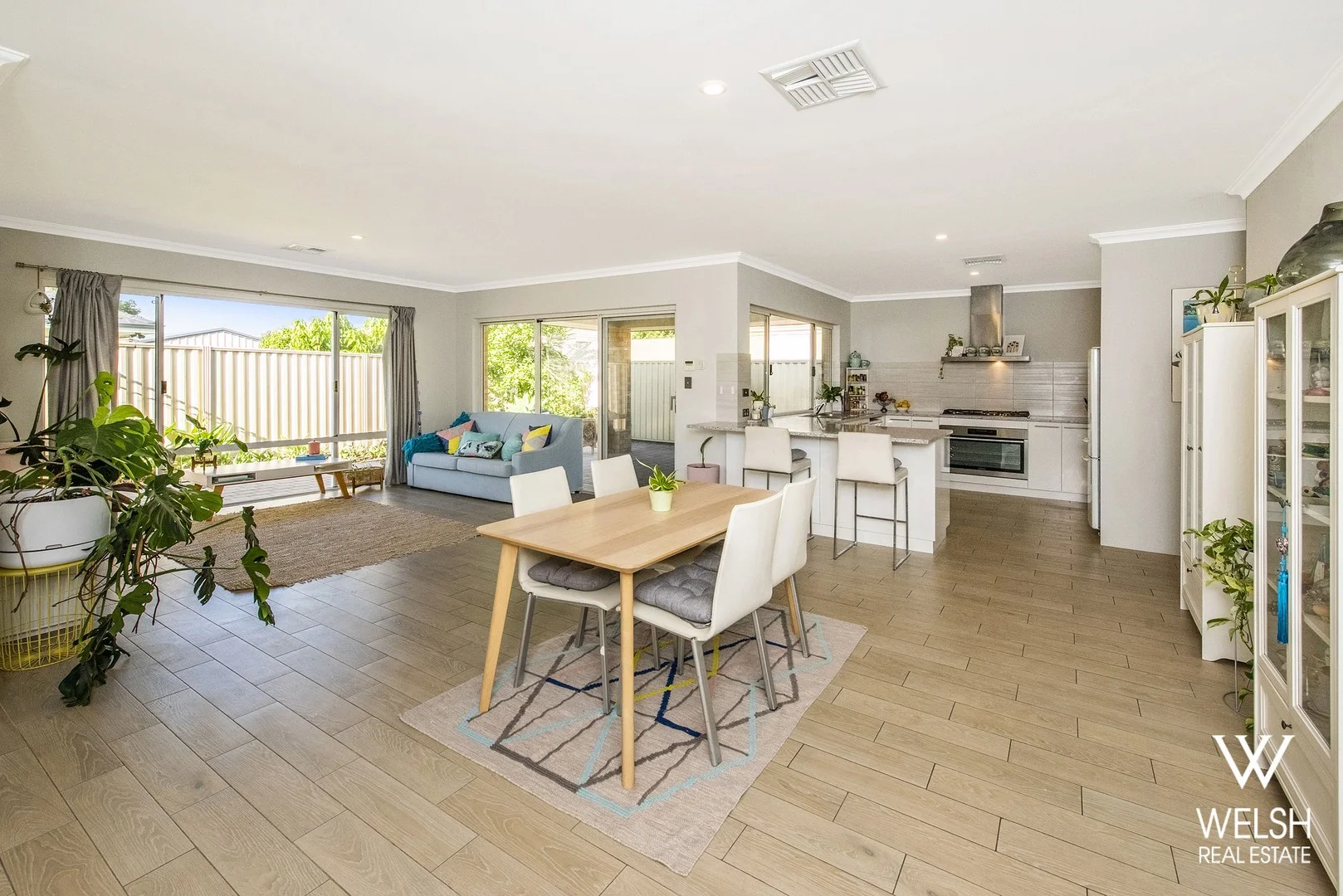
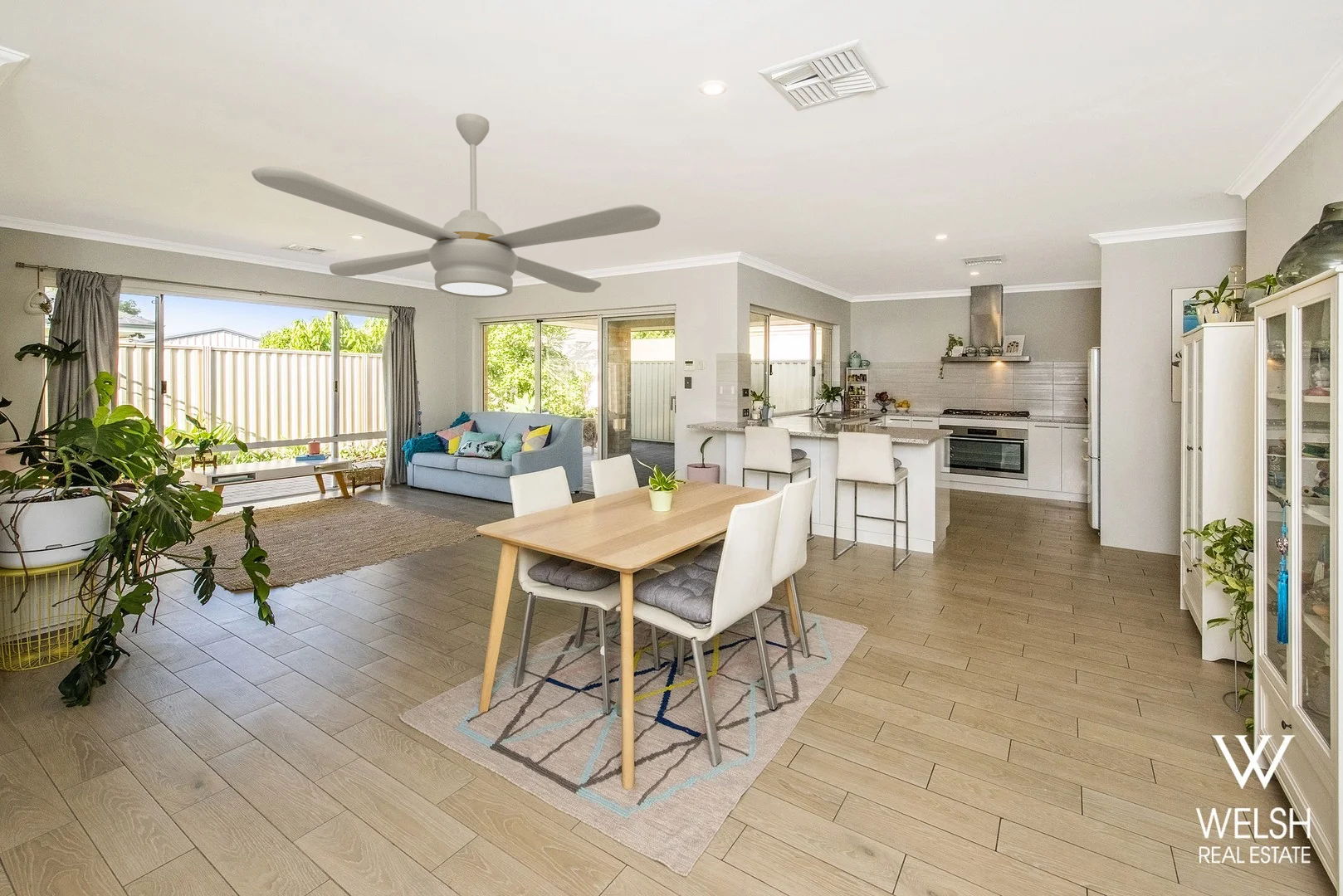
+ ceiling fan (473, 206)
